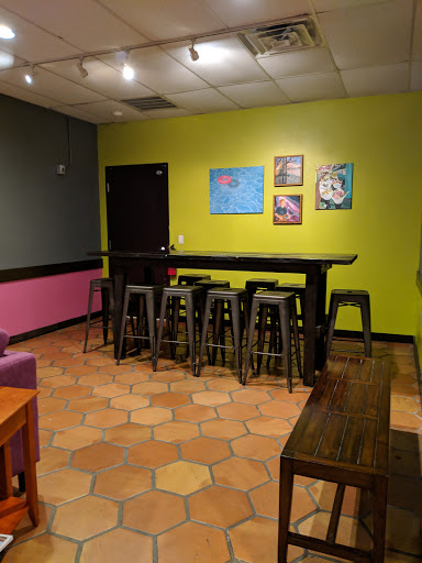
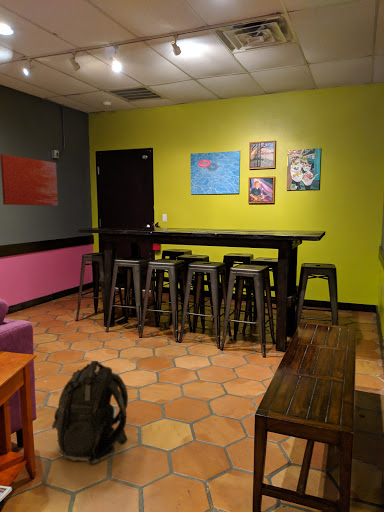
+ backpack (92, 404)
+ wall art (31, 182)
